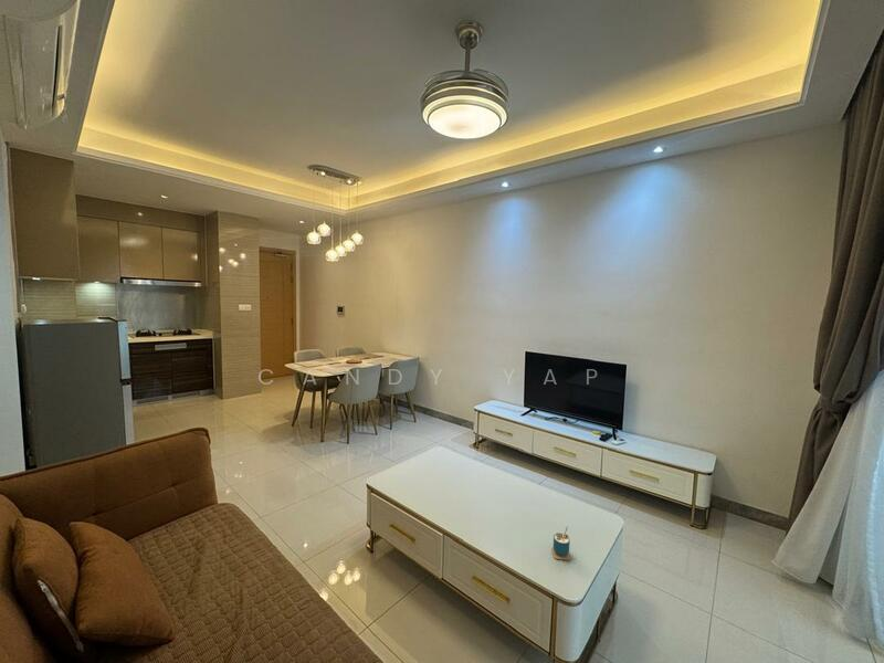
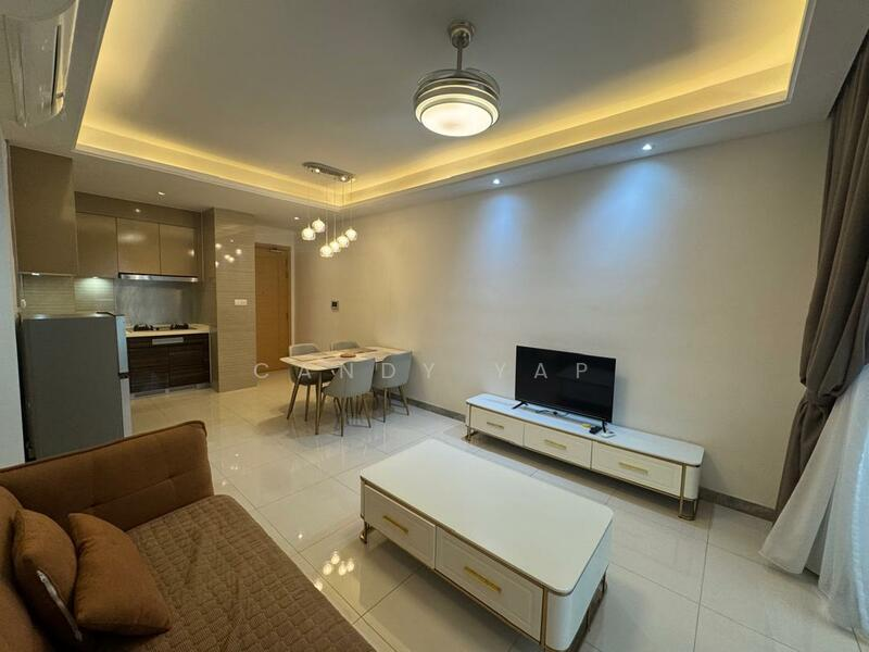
- cup (561, 540)
